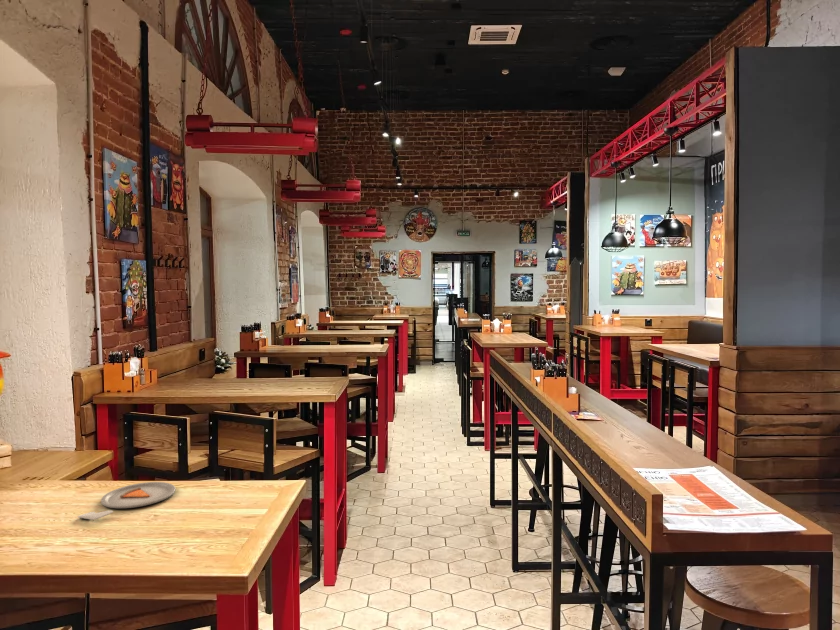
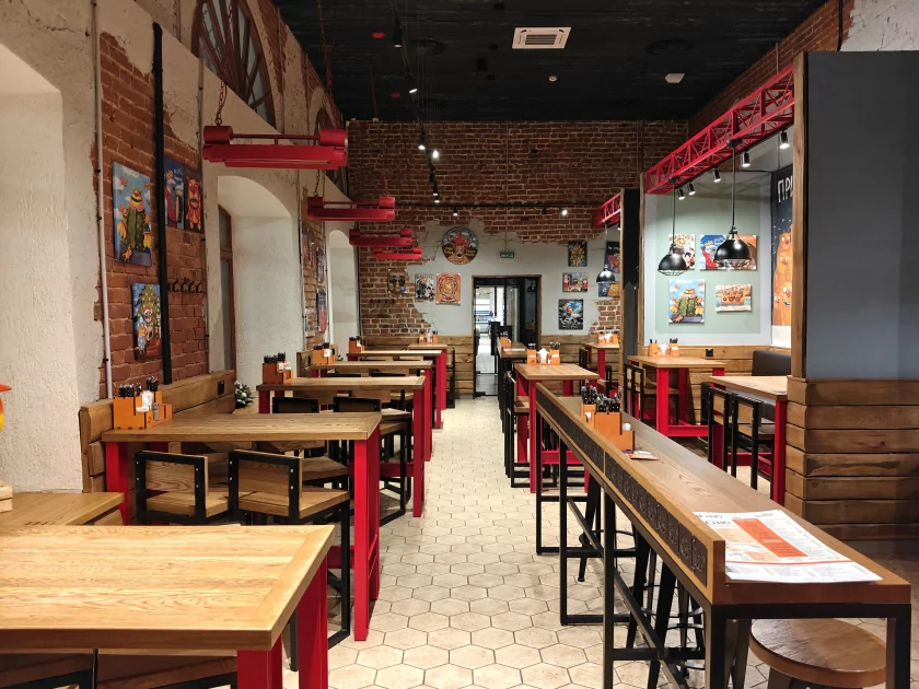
- dinner plate (128, 498)
